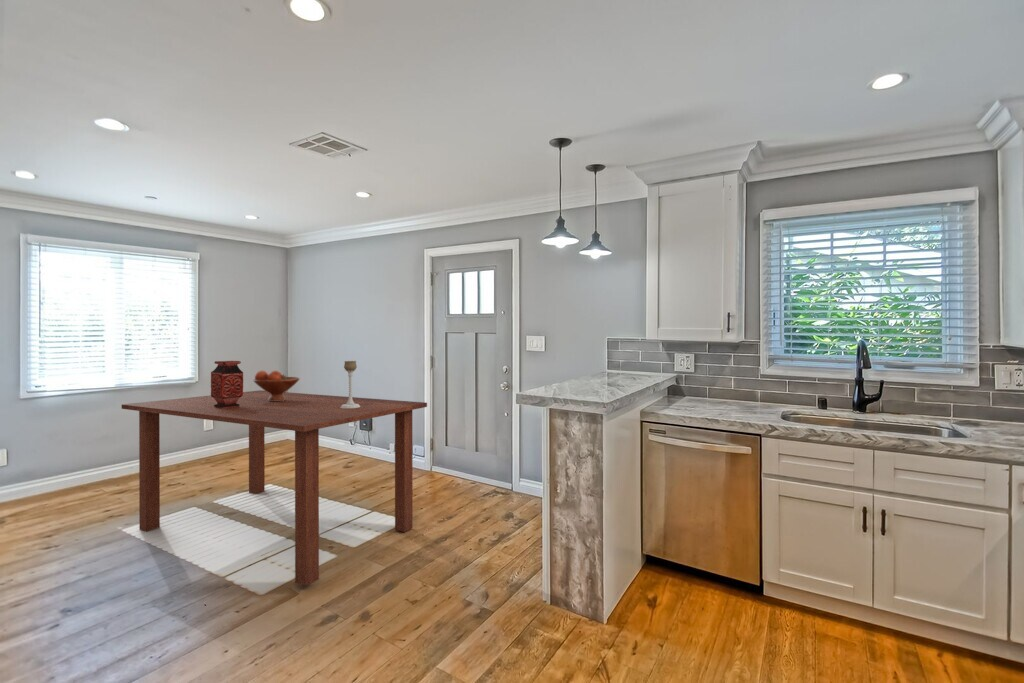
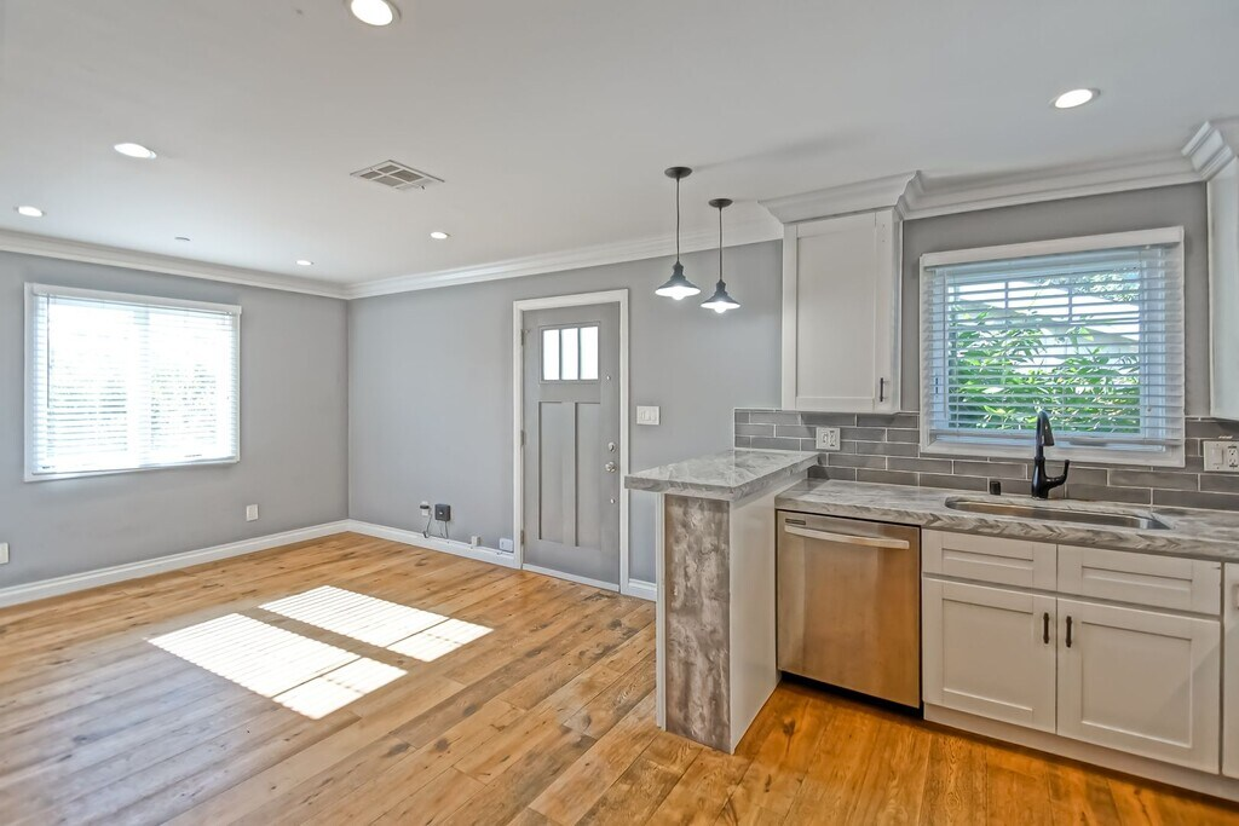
- fruit bowl (276, 385)
- dining table (264, 466)
- vase (227, 383)
- candle holder (350, 383)
